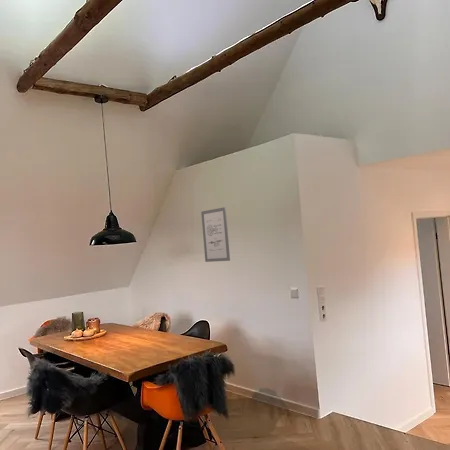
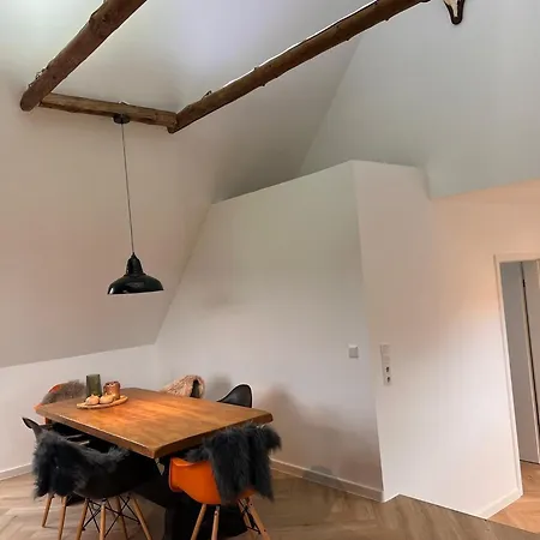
- wall art (215, 235)
